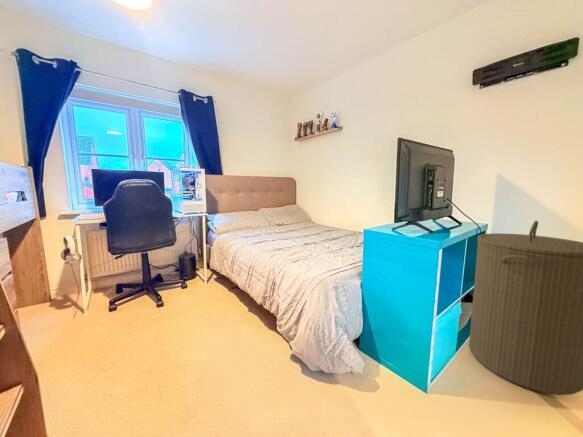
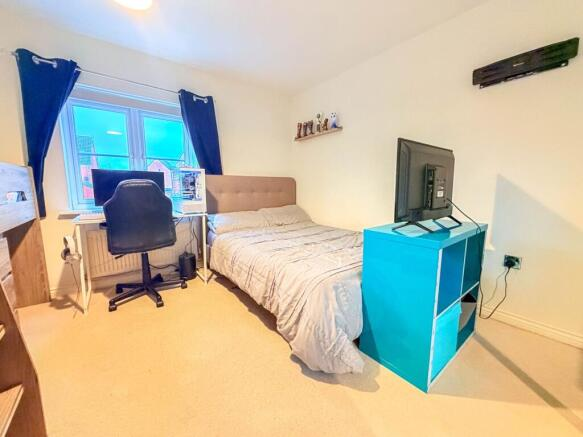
- laundry hamper (527, 293)
